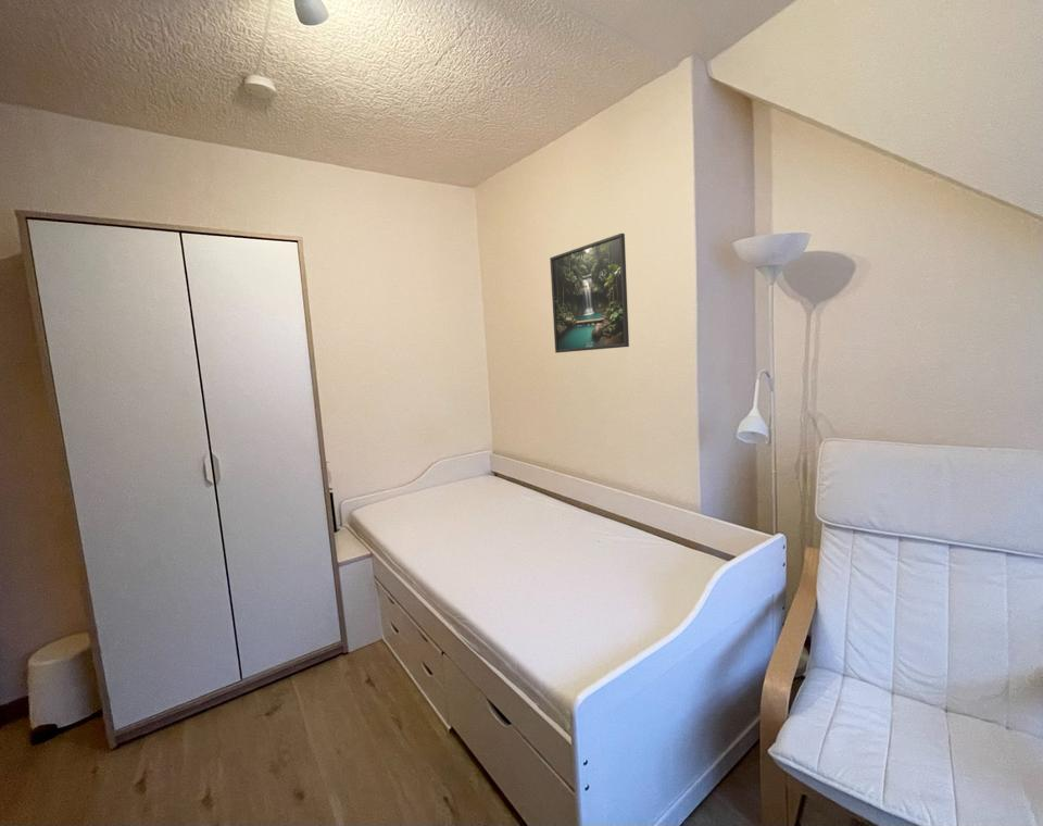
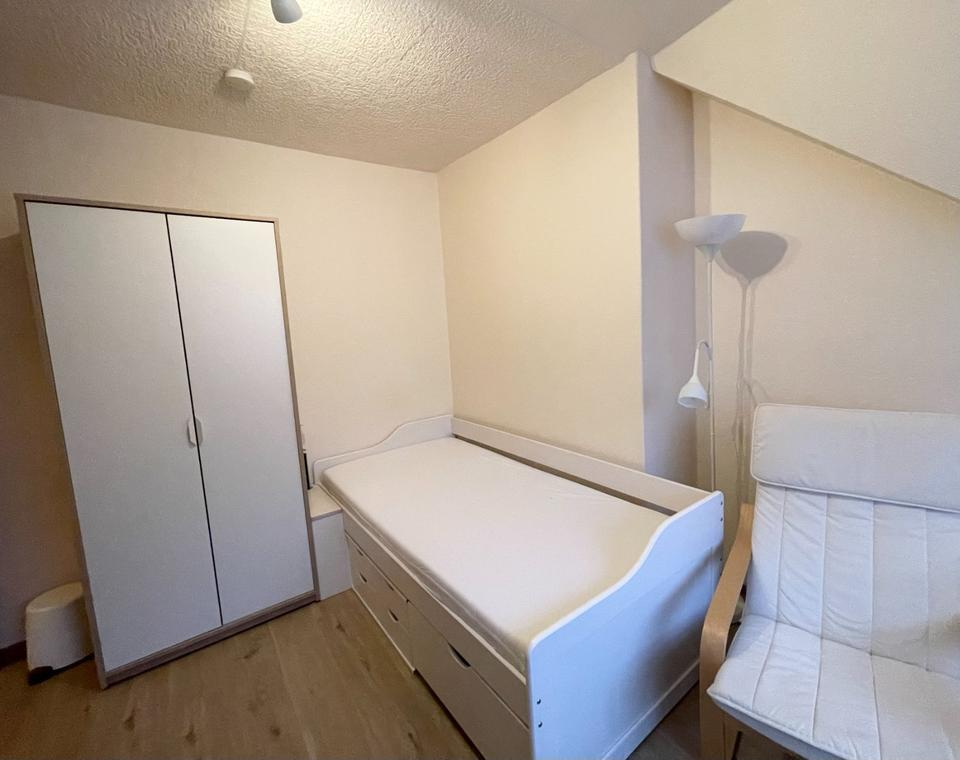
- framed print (586, 299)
